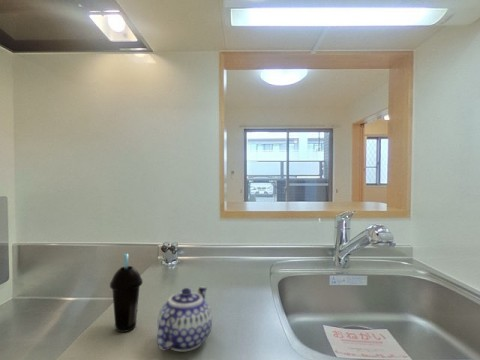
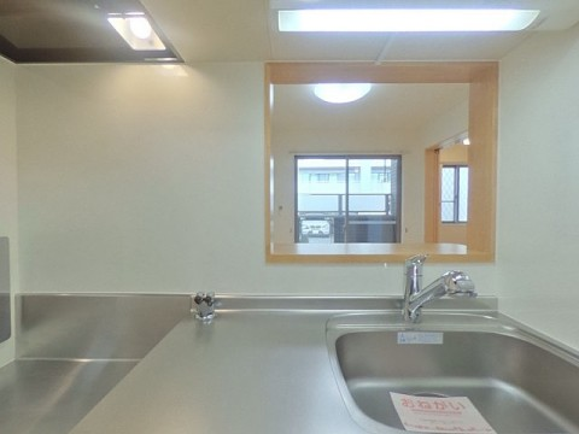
- teapot (185, 315)
- cup (126, 290)
